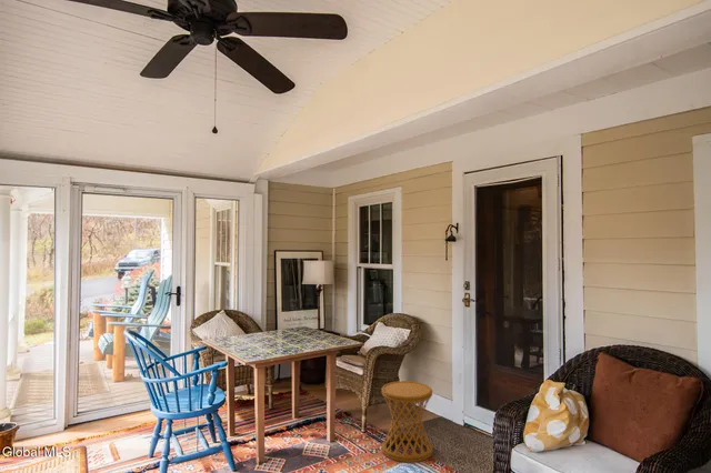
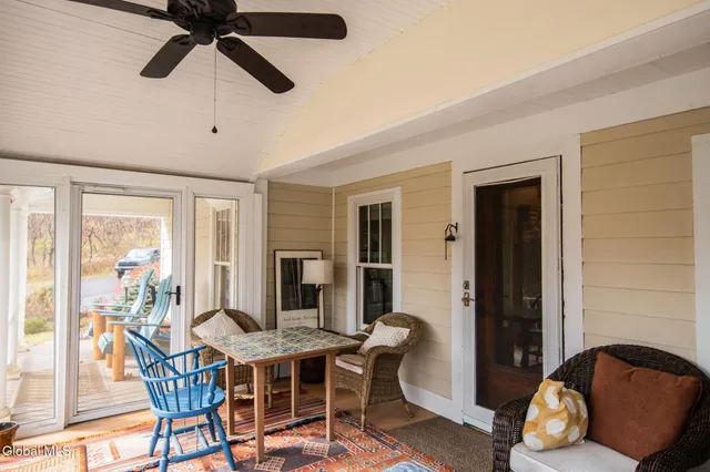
- side table (407, 419)
